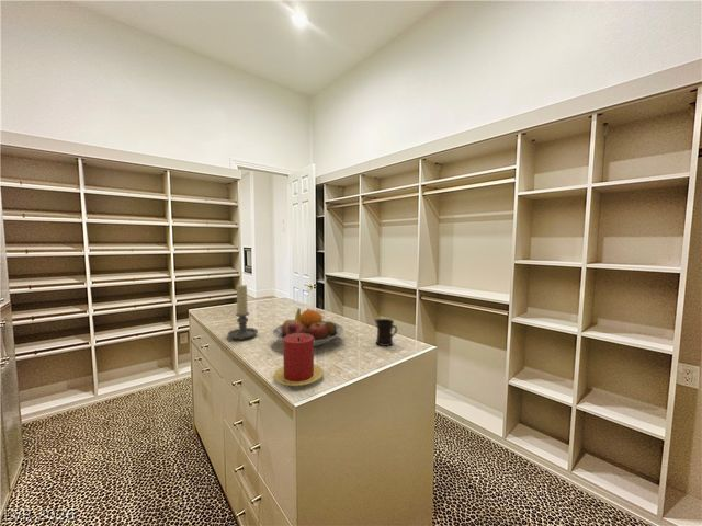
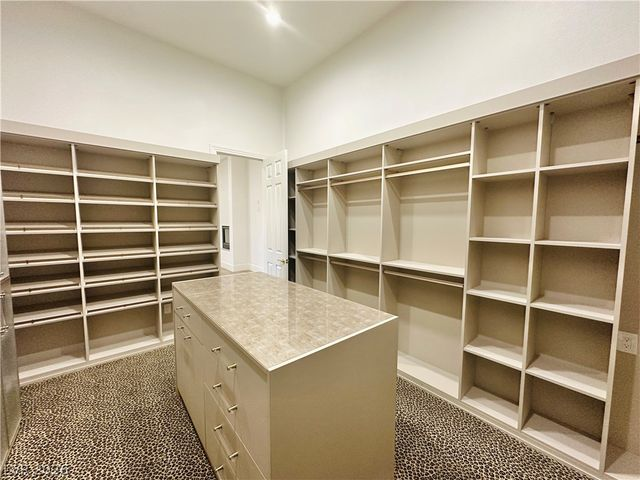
- candle holder (239, 311)
- candle (298, 357)
- mug (385, 332)
- fruit bowl (308, 327)
